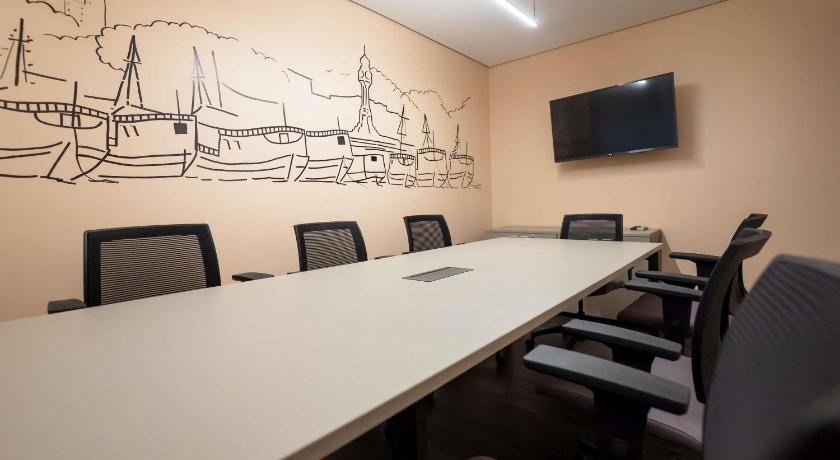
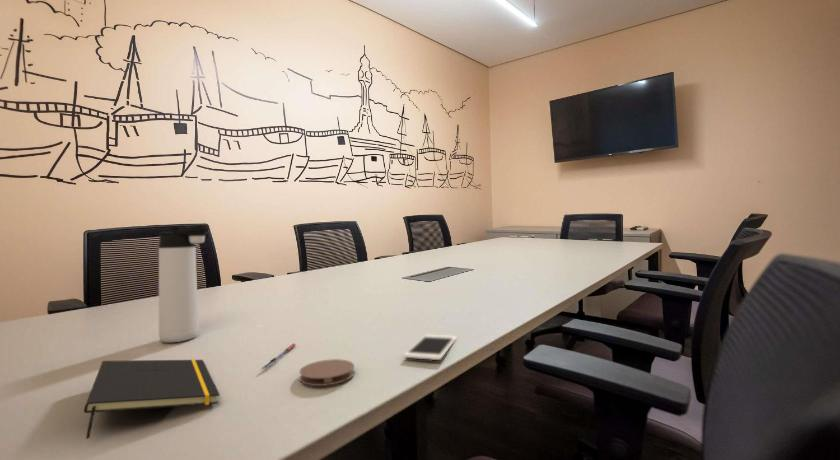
+ pen (279, 355)
+ notepad (156, 380)
+ coaster (327, 371)
+ cell phone (432, 346)
+ thermos bottle (185, 282)
